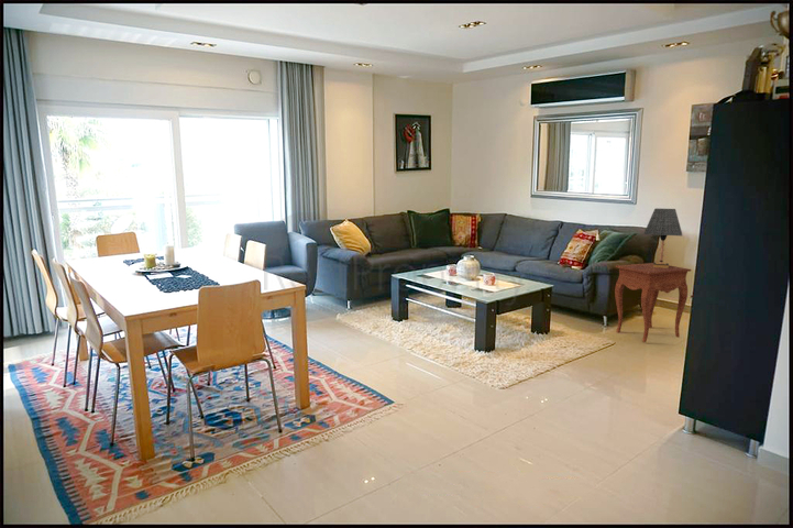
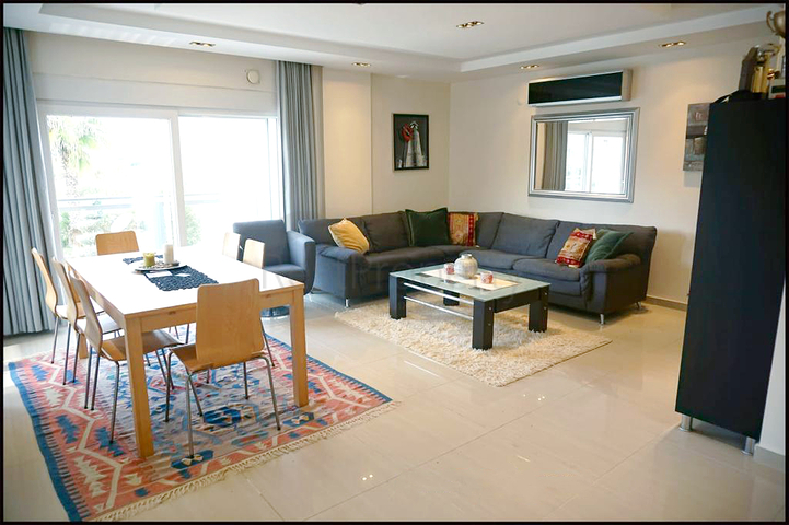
- side table (649, 301)
- table lamp (662, 238)
